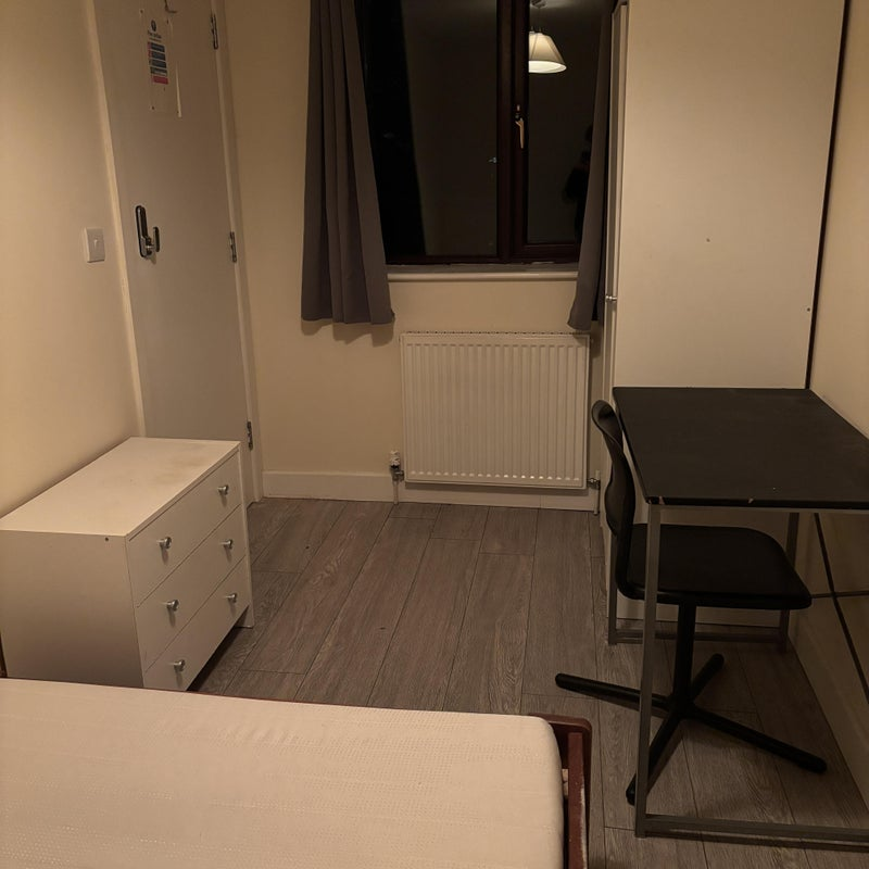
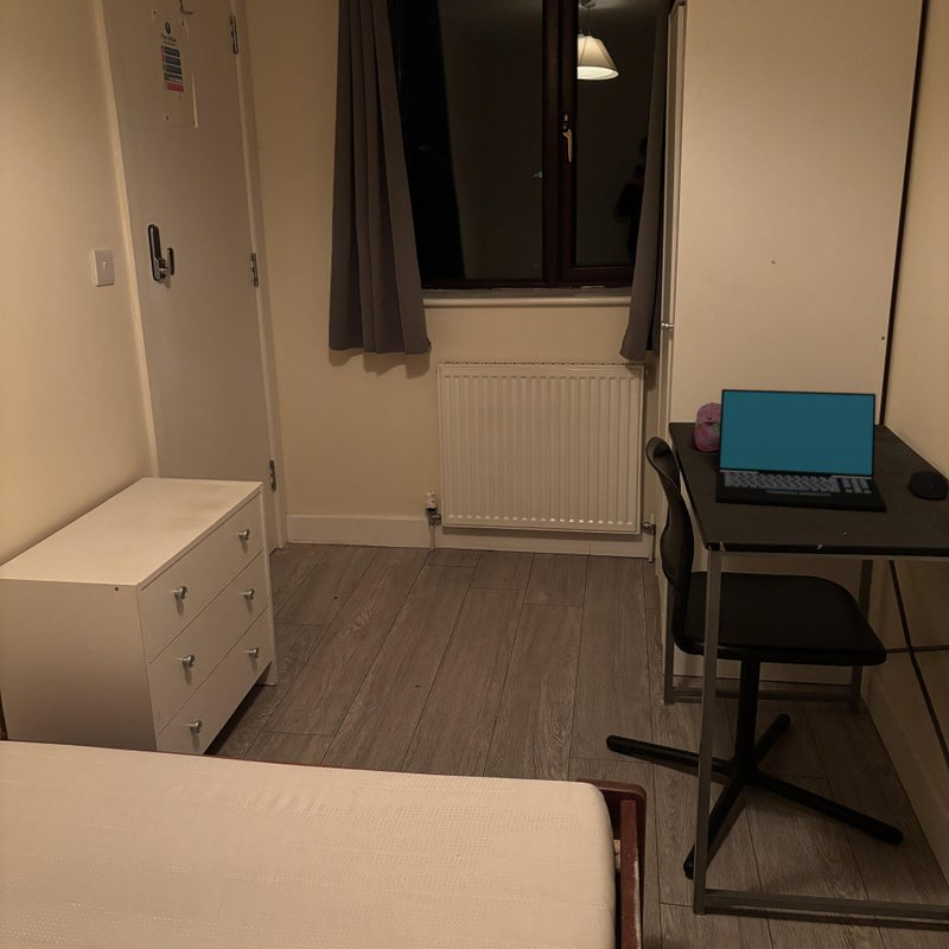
+ pencil case (712, 425)
+ computer mouse (929, 483)
+ laptop (798, 445)
